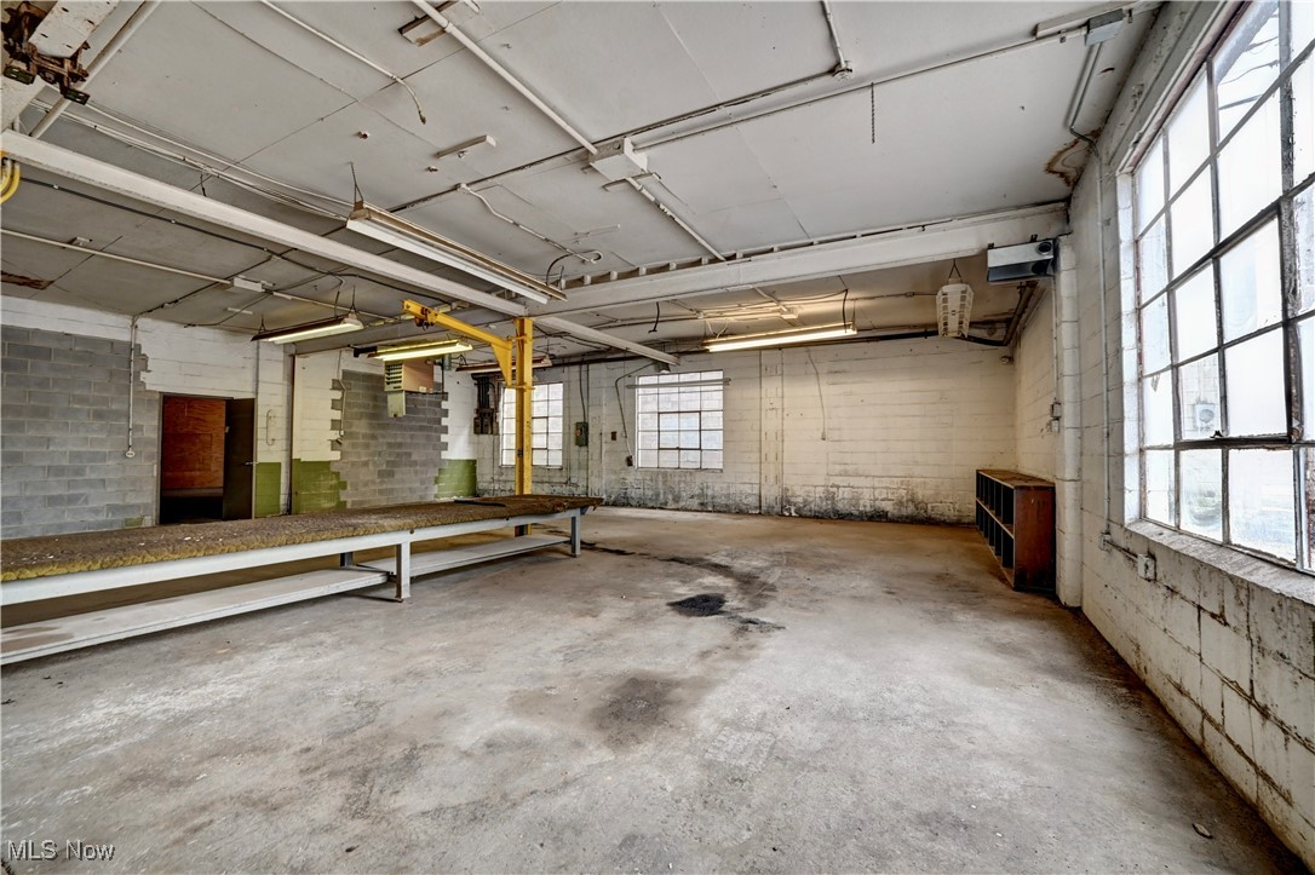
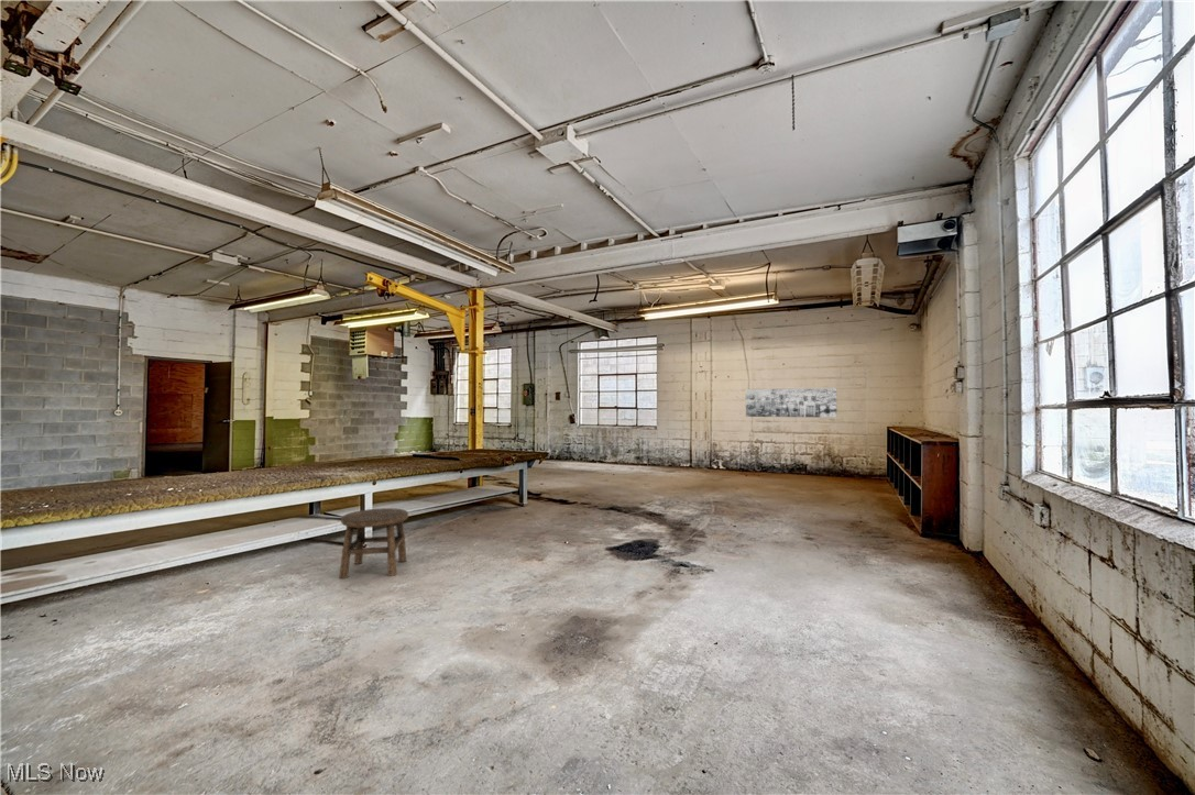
+ wall art (789, 402)
+ stool (374, 541)
